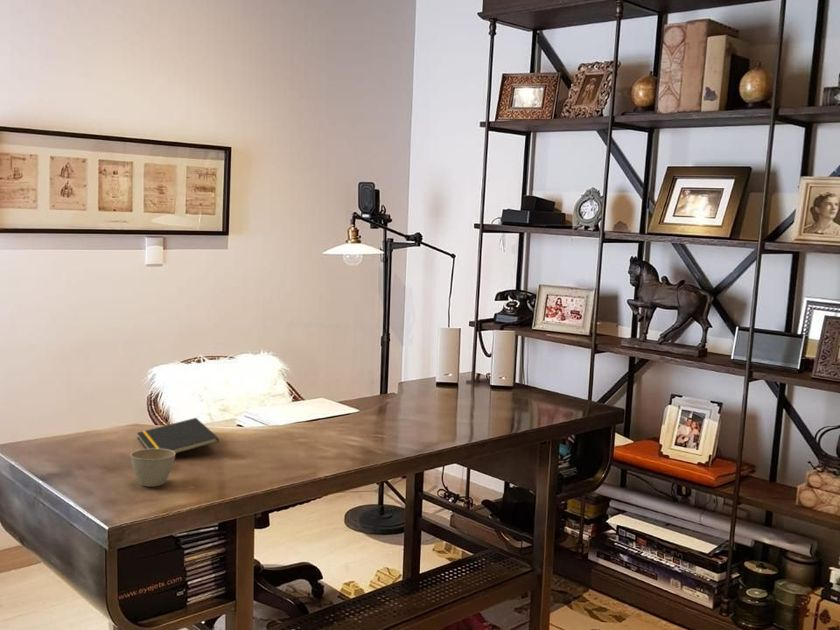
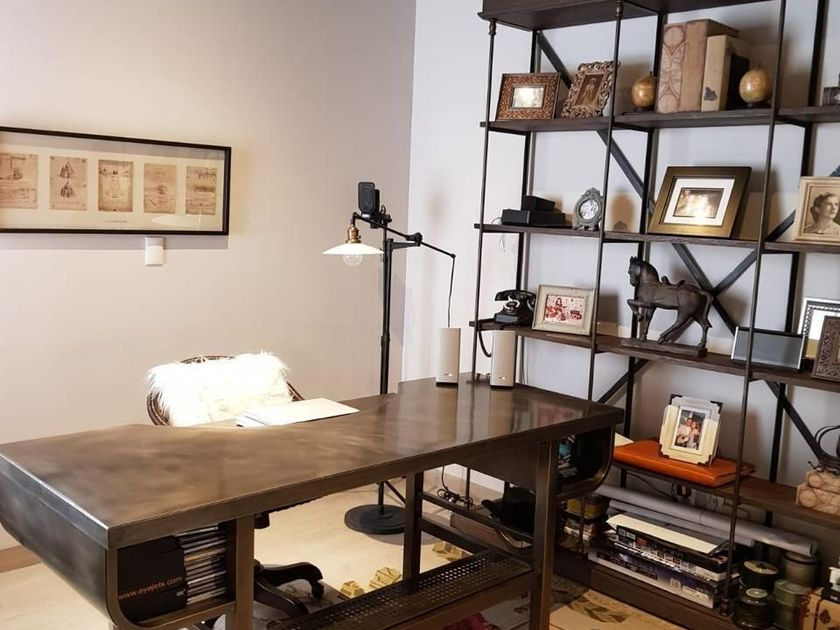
- flower pot (152, 468)
- notepad (176, 437)
